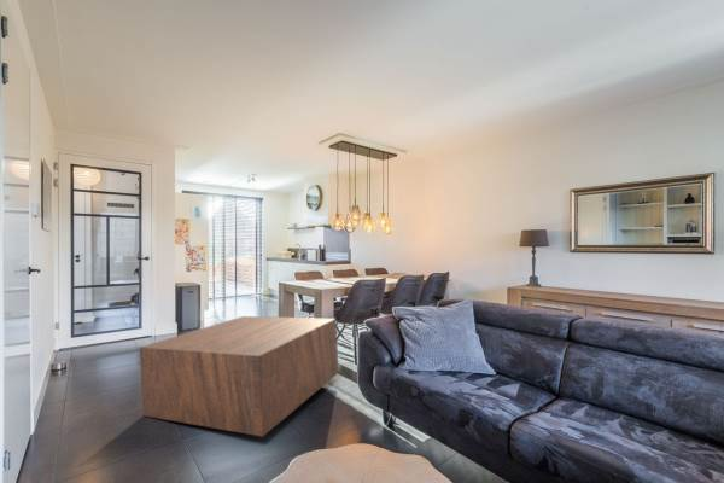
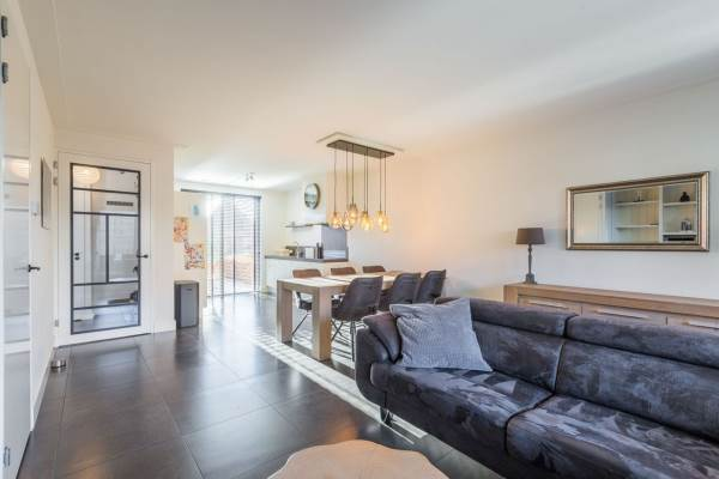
- coffee table (250, 361)
